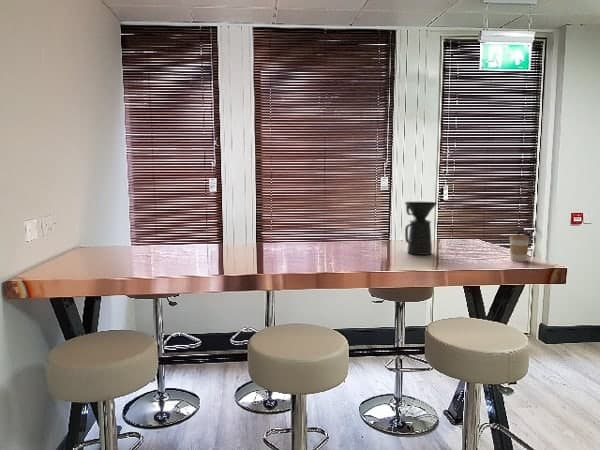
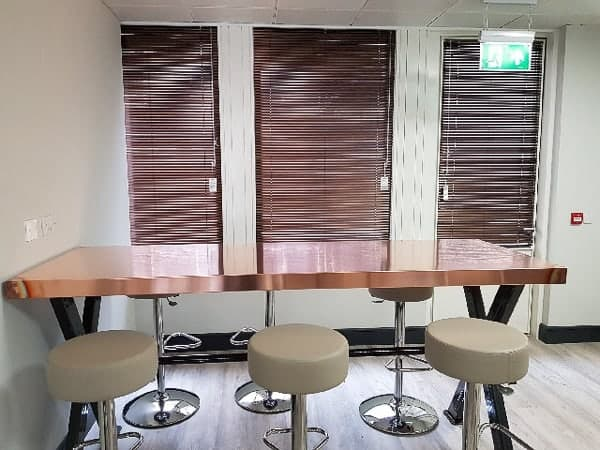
- coffee cup (519, 247)
- coffee maker (420, 227)
